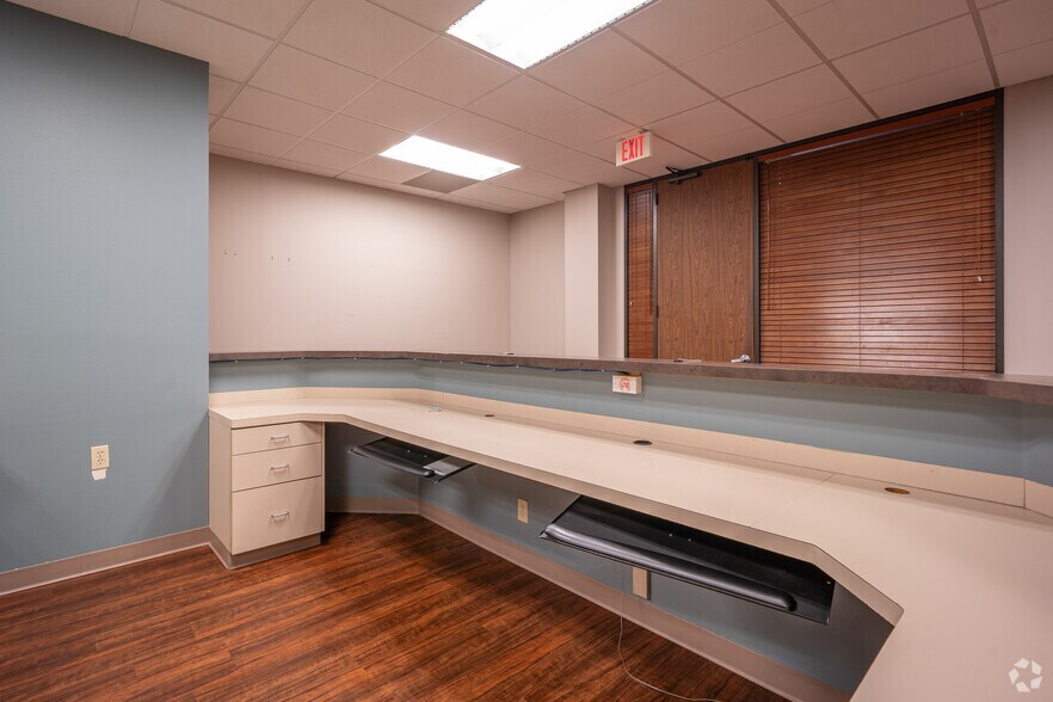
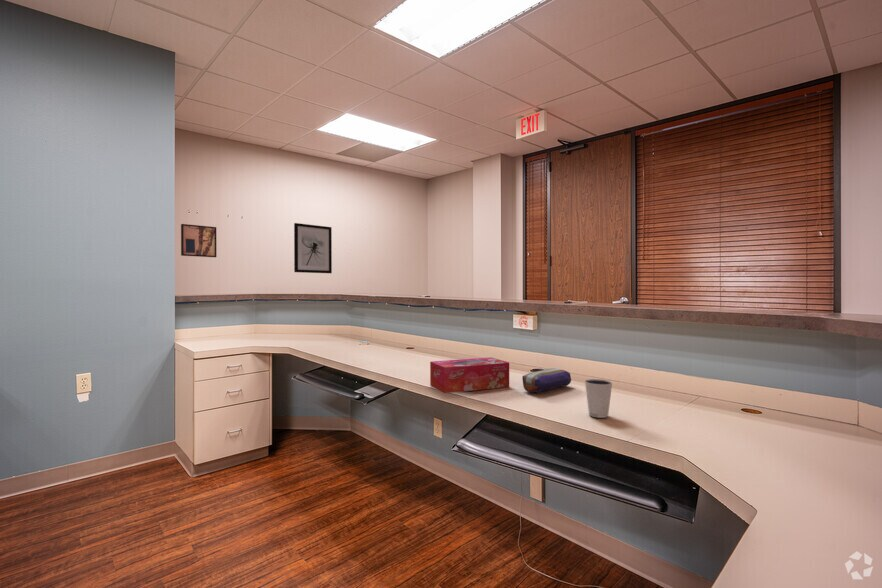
+ dixie cup (598, 398)
+ wall art (199, 241)
+ wall art (313, 249)
+ tissue box (469, 374)
+ pencil case (547, 379)
